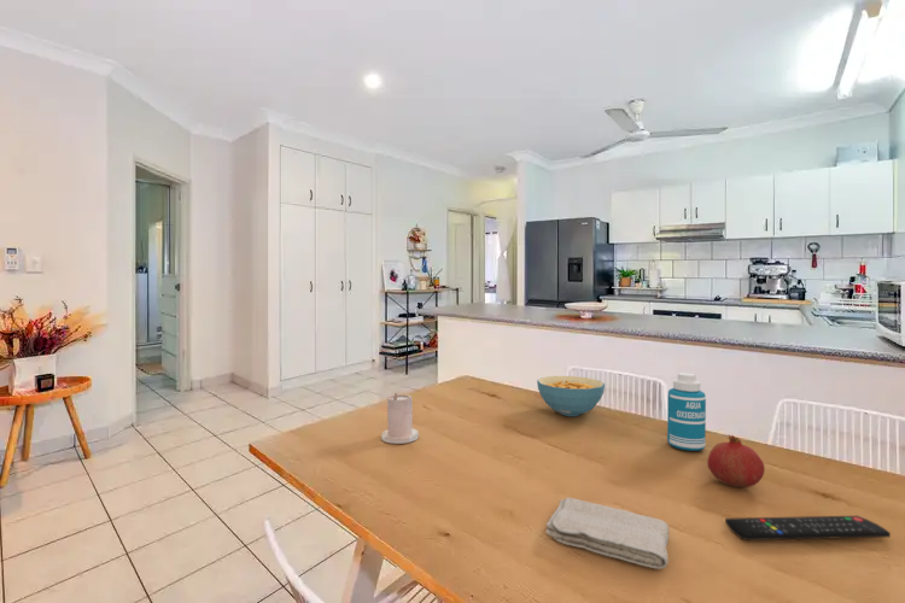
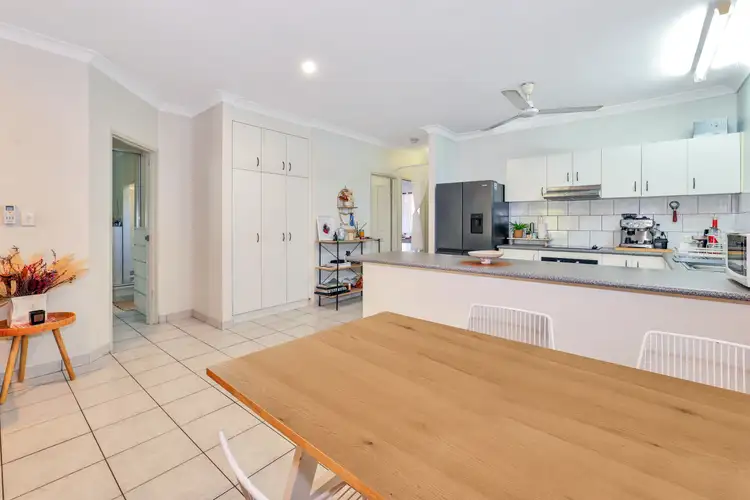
- fruit (734, 459)
- cereal bowl (570, 397)
- candle (399, 414)
- washcloth (607, 527)
- remote control (806, 528)
- bottle (685, 410)
